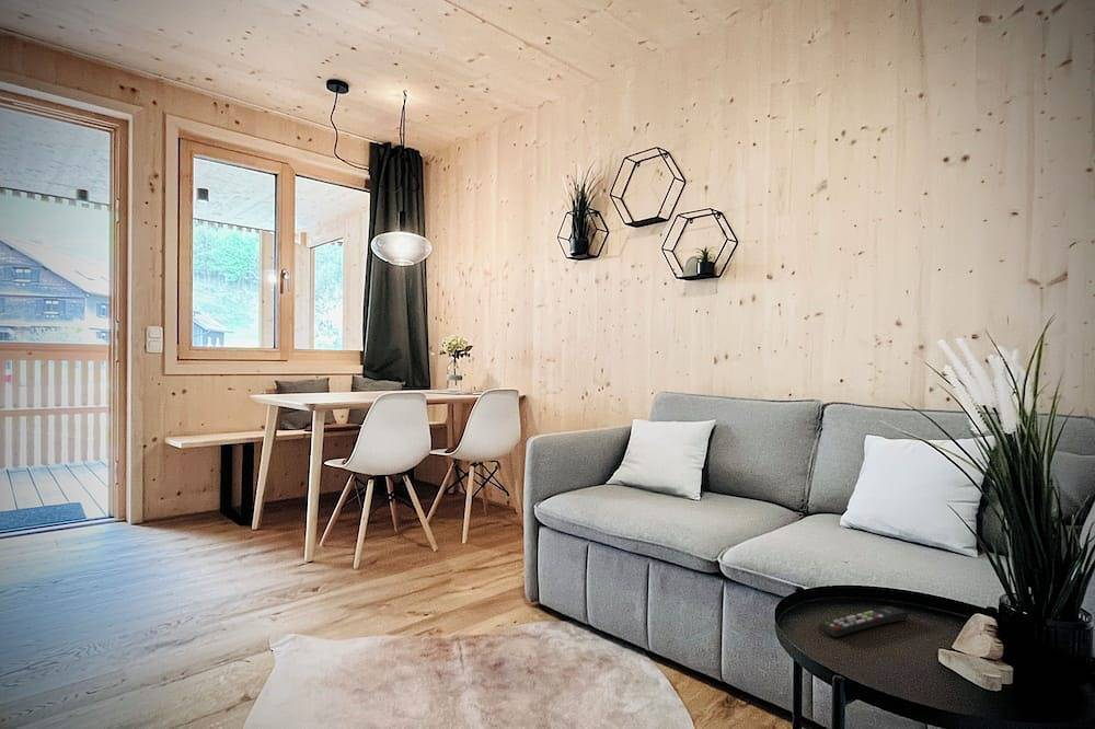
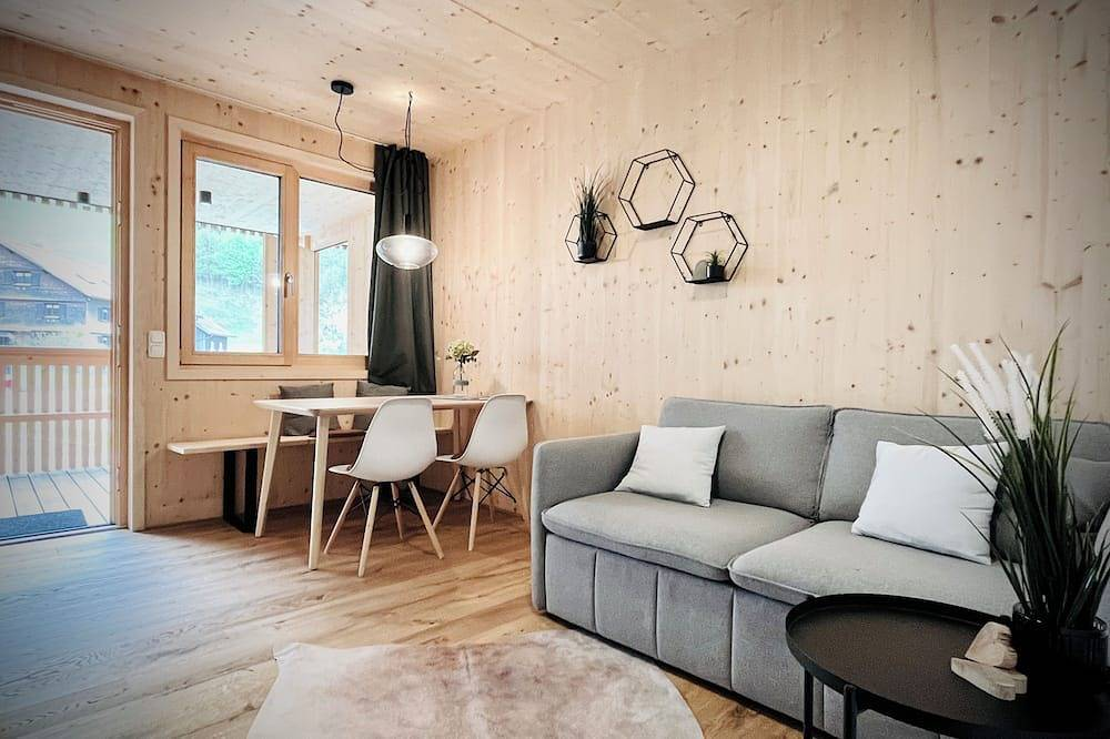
- remote control (864, 621)
